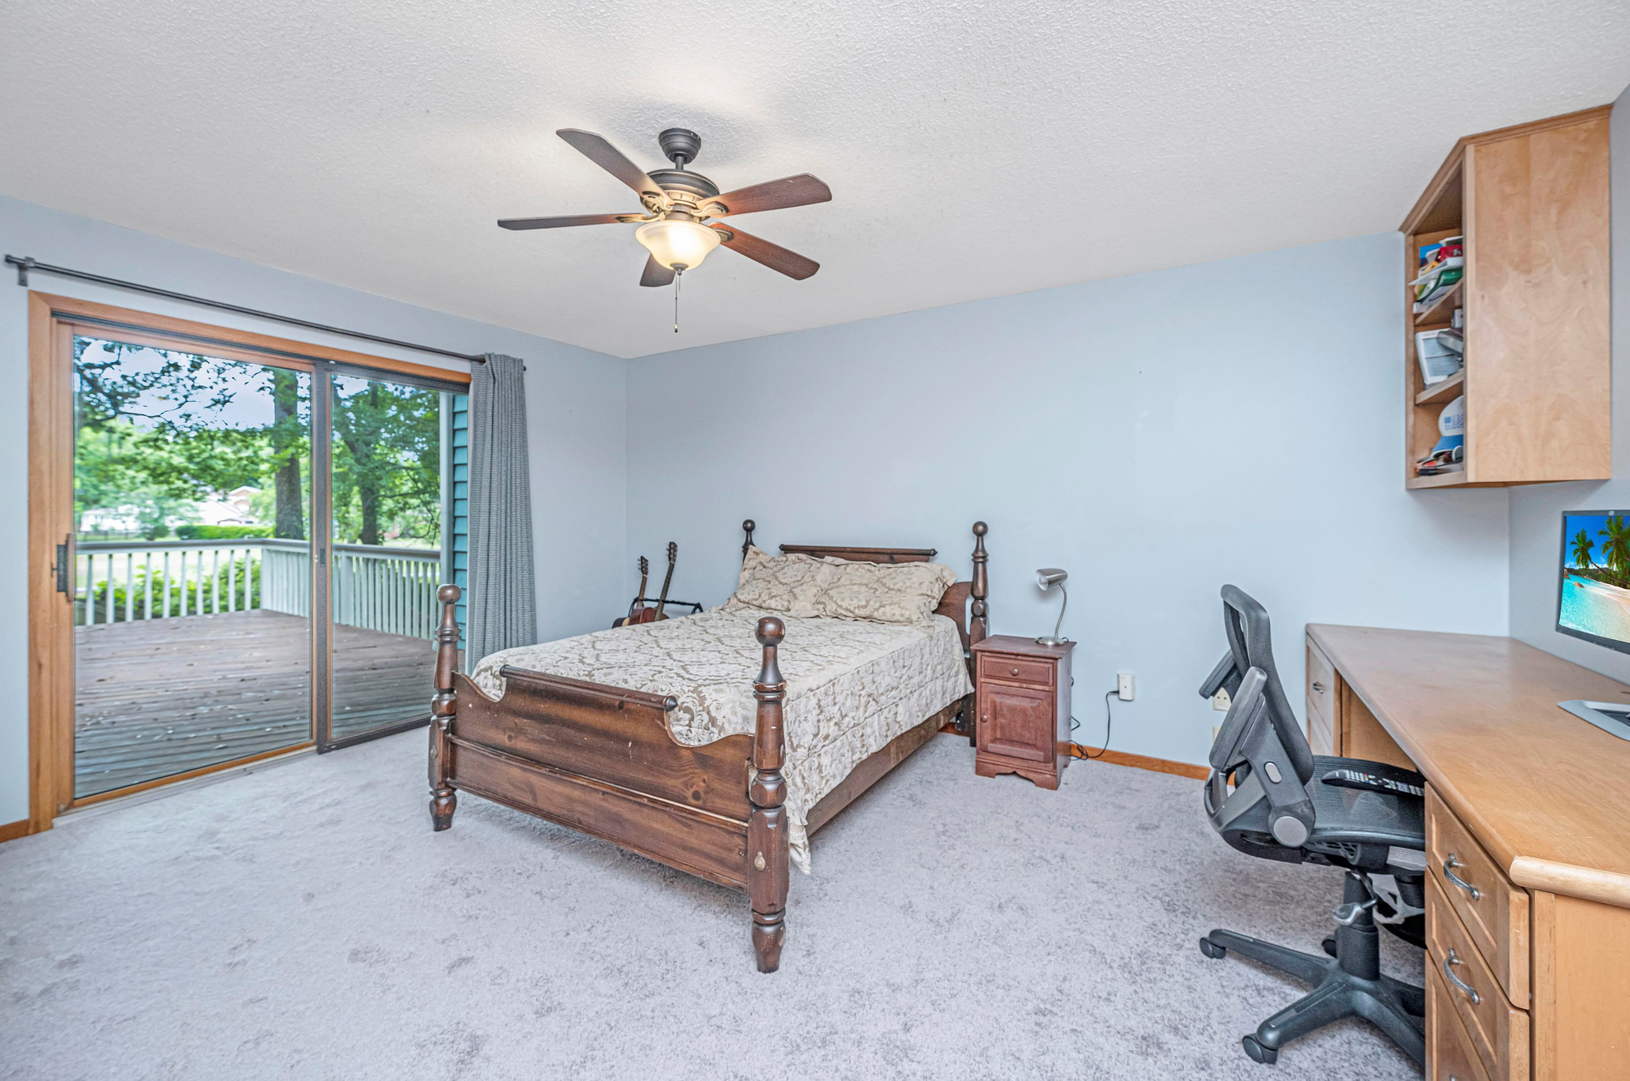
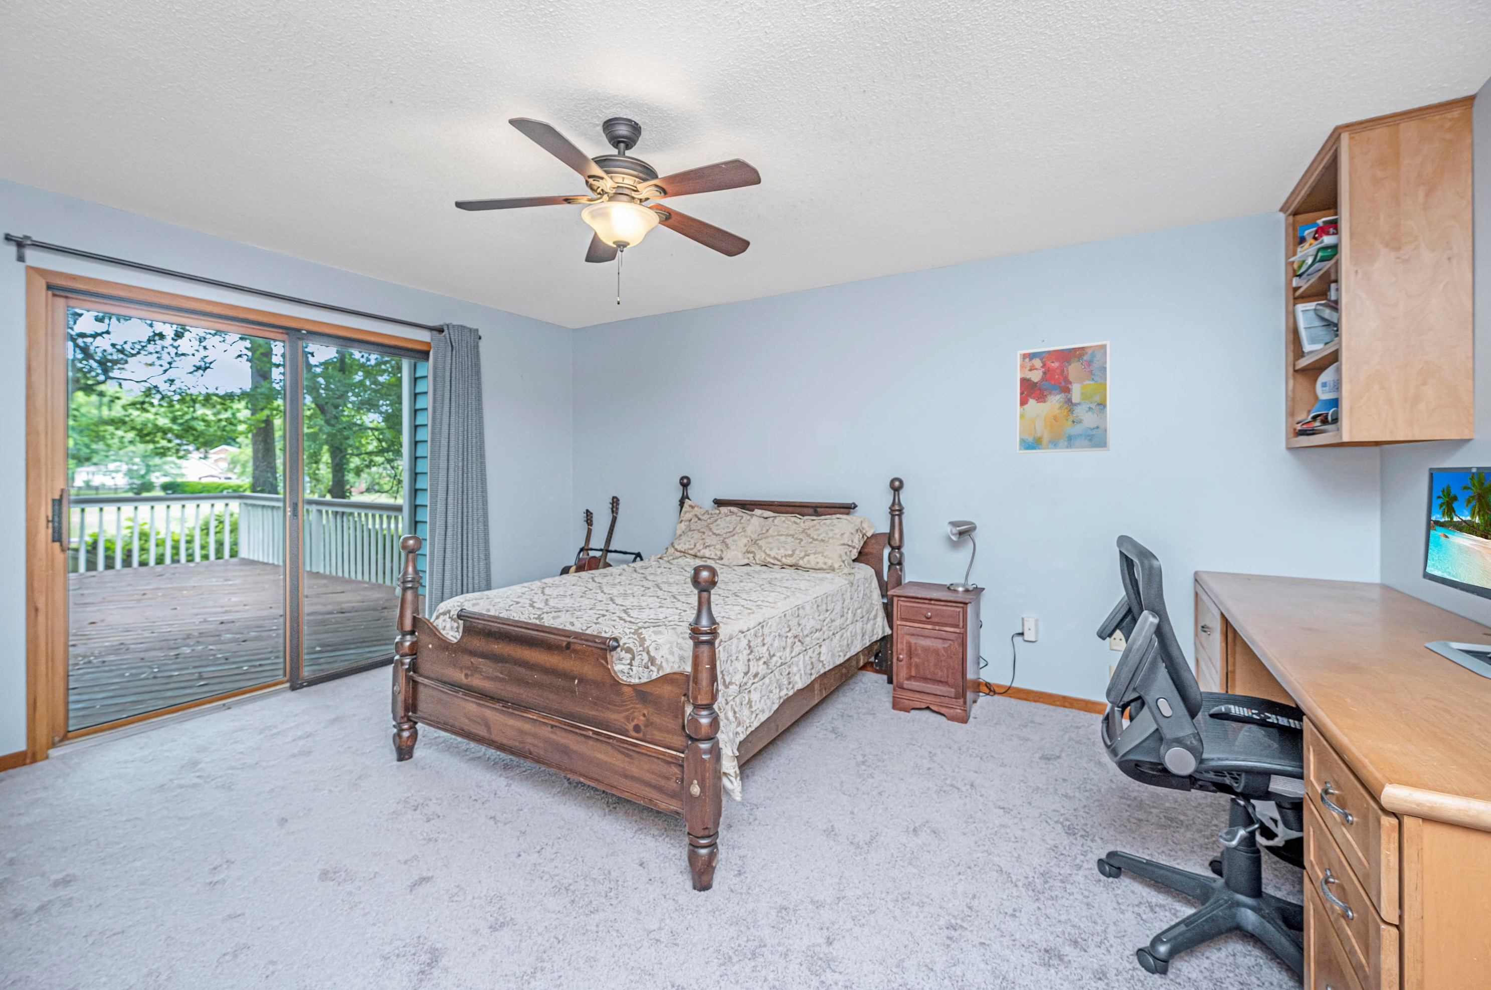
+ wall art (1061, 399)
